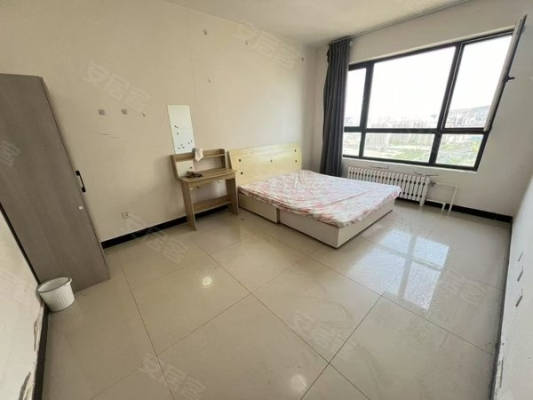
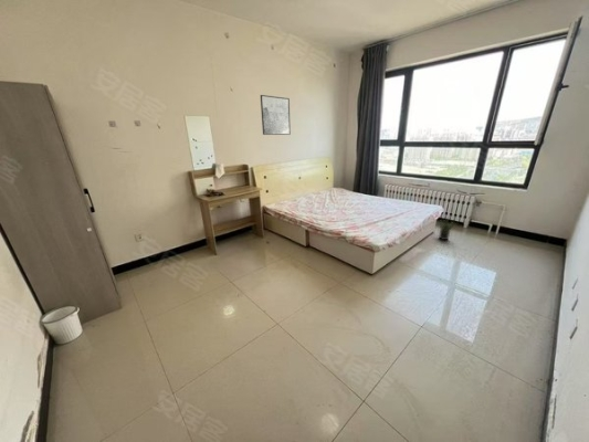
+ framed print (276, 116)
+ potted plant (446, 228)
